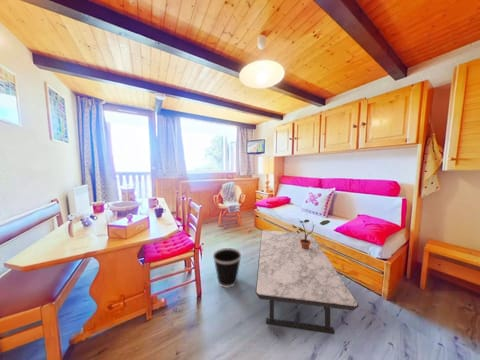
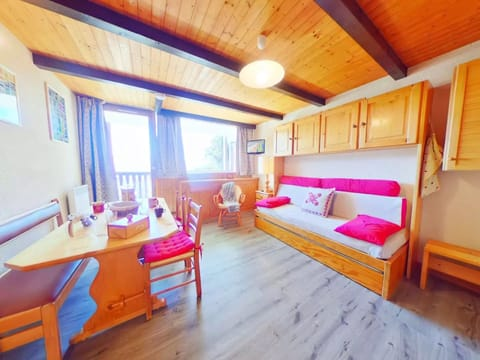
- coffee table (291, 272)
- potted plant (308, 232)
- wastebasket (227, 267)
